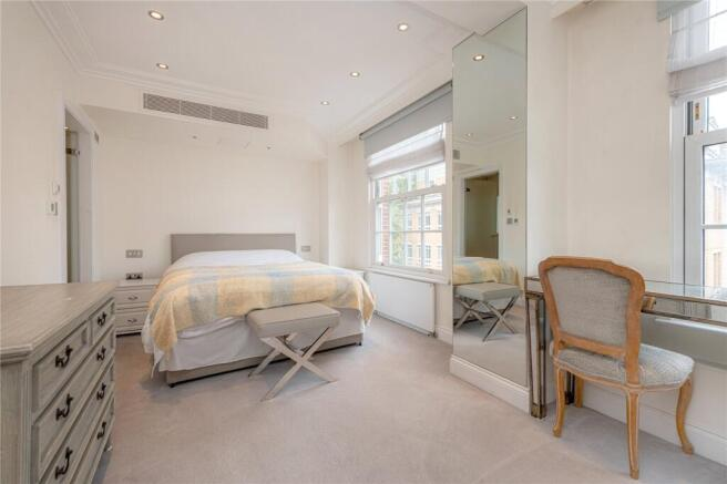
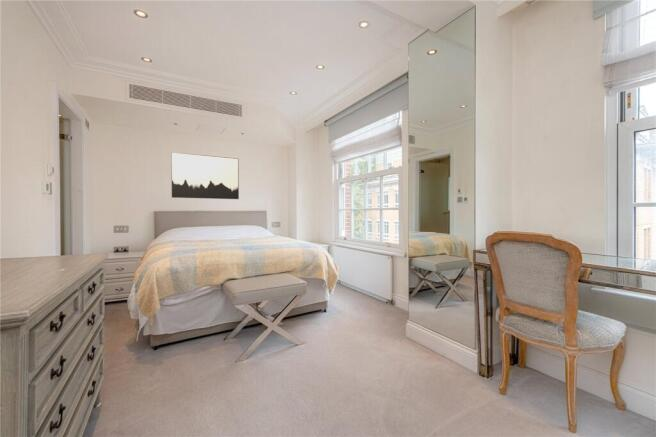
+ wall art (206, 177)
